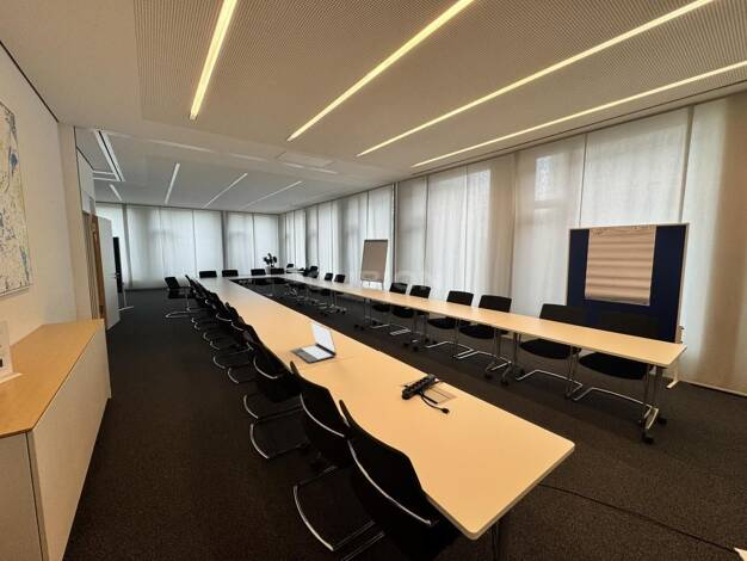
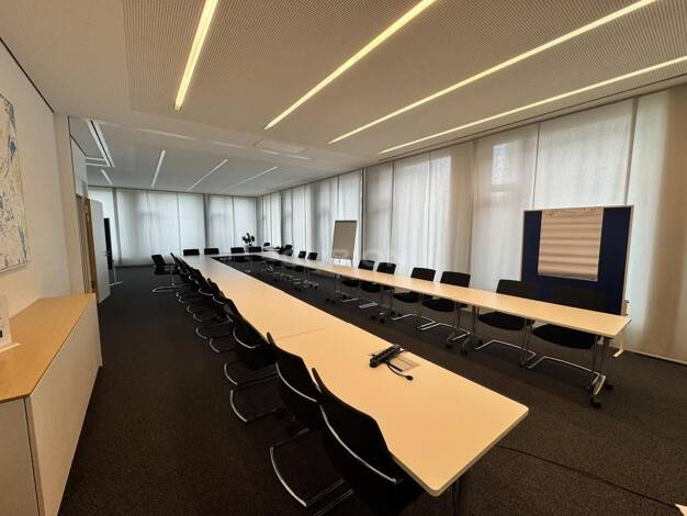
- laptop (315, 339)
